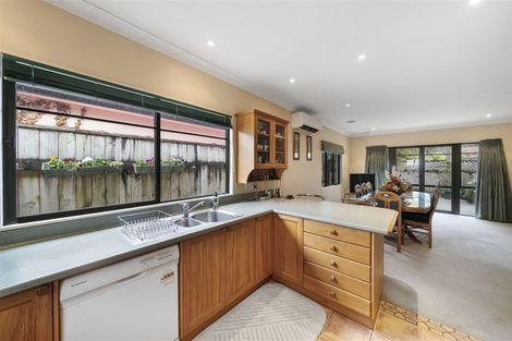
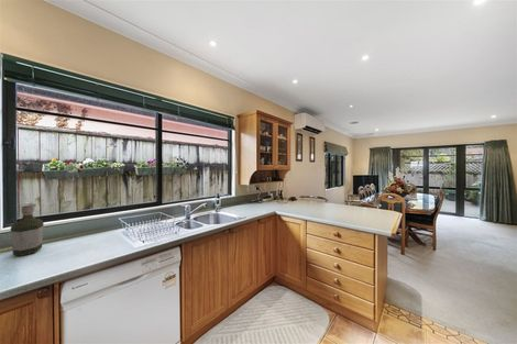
+ bottle (28, 229)
